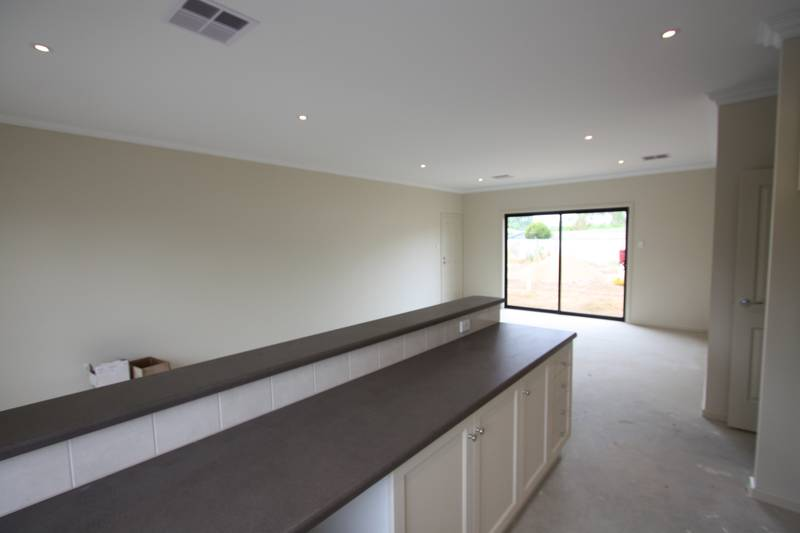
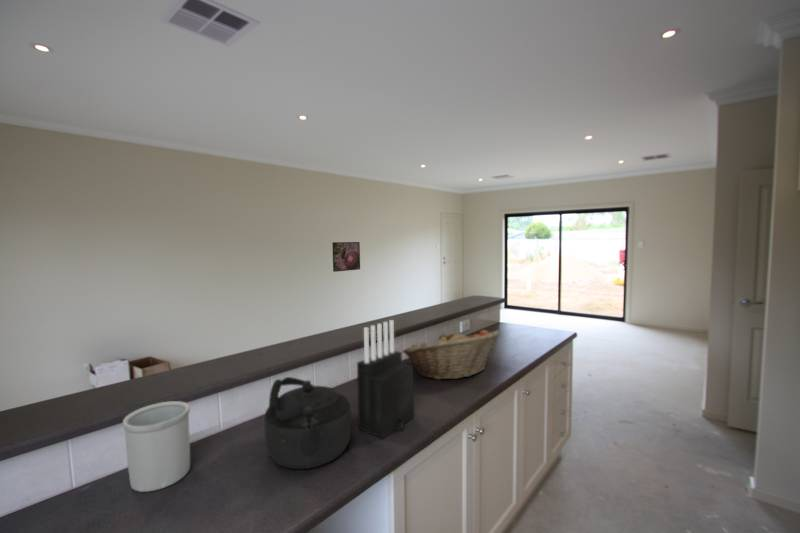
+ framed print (346, 256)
+ knife block (388, 375)
+ utensil holder (159, 444)
+ fruit basket (452, 349)
+ kettle (307, 418)
